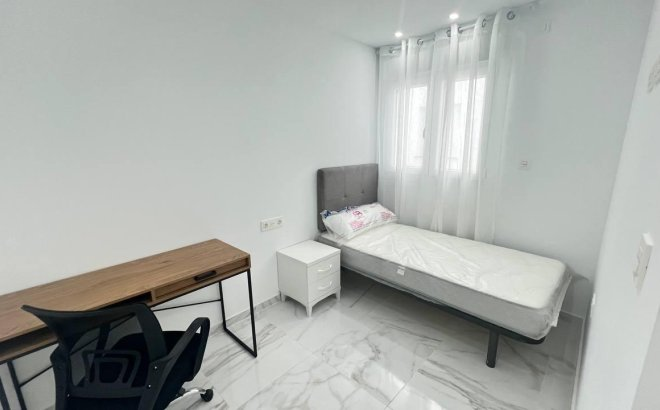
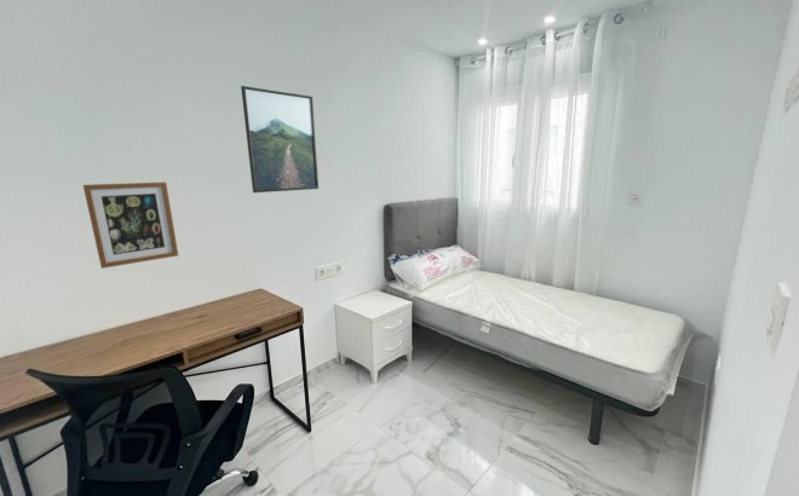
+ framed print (283, 142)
+ wall art (134, 223)
